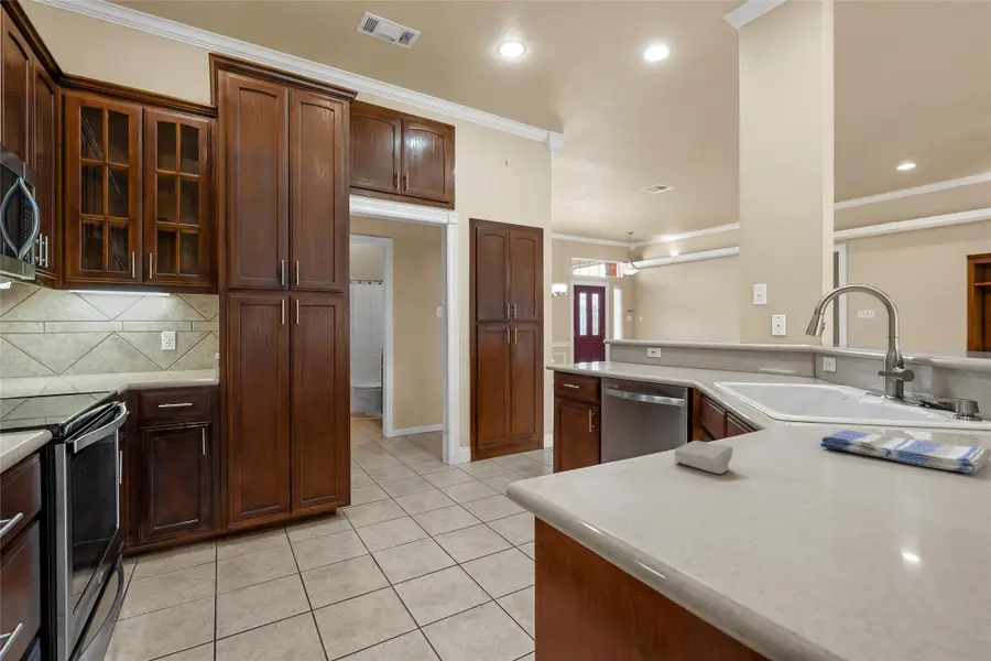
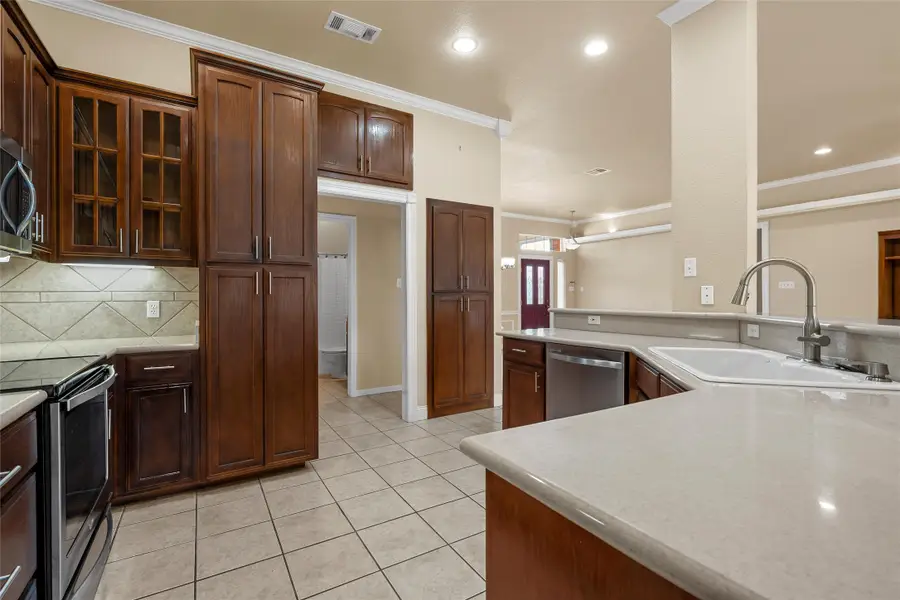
- soap bar (703, 454)
- dish towel (902, 446)
